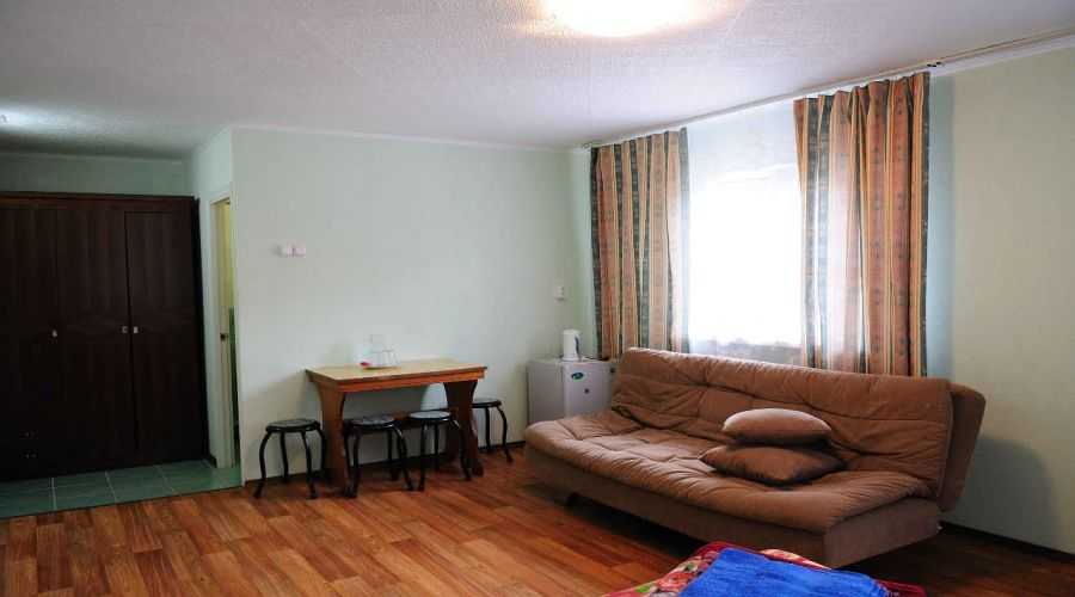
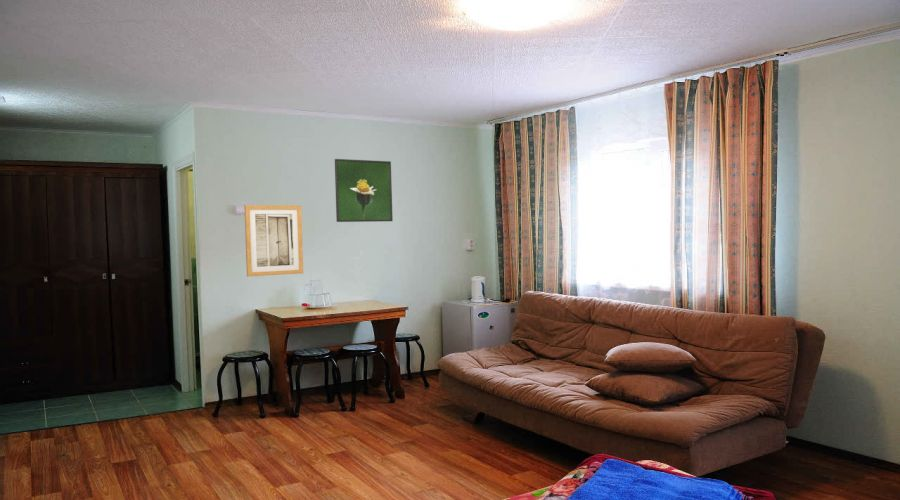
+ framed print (364, 190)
+ wall art (274, 240)
